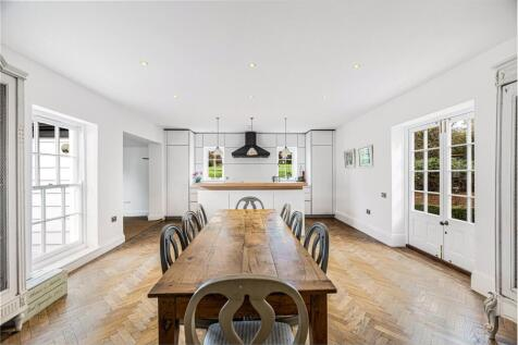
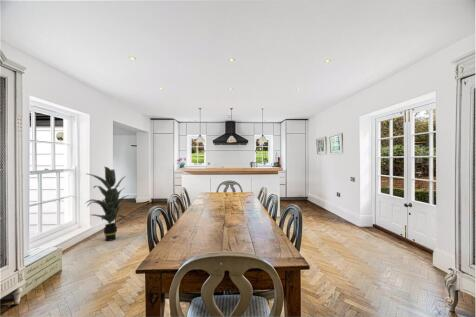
+ indoor plant (107, 203)
